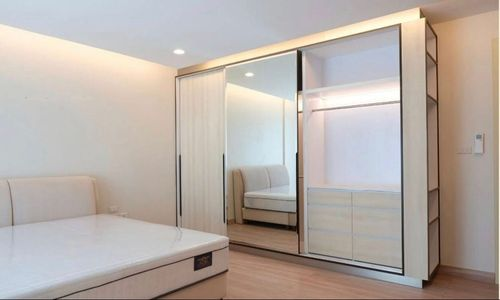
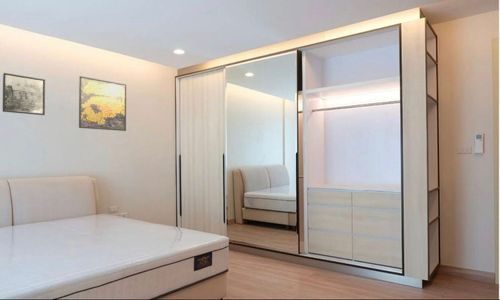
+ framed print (103, 105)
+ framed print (24, 94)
